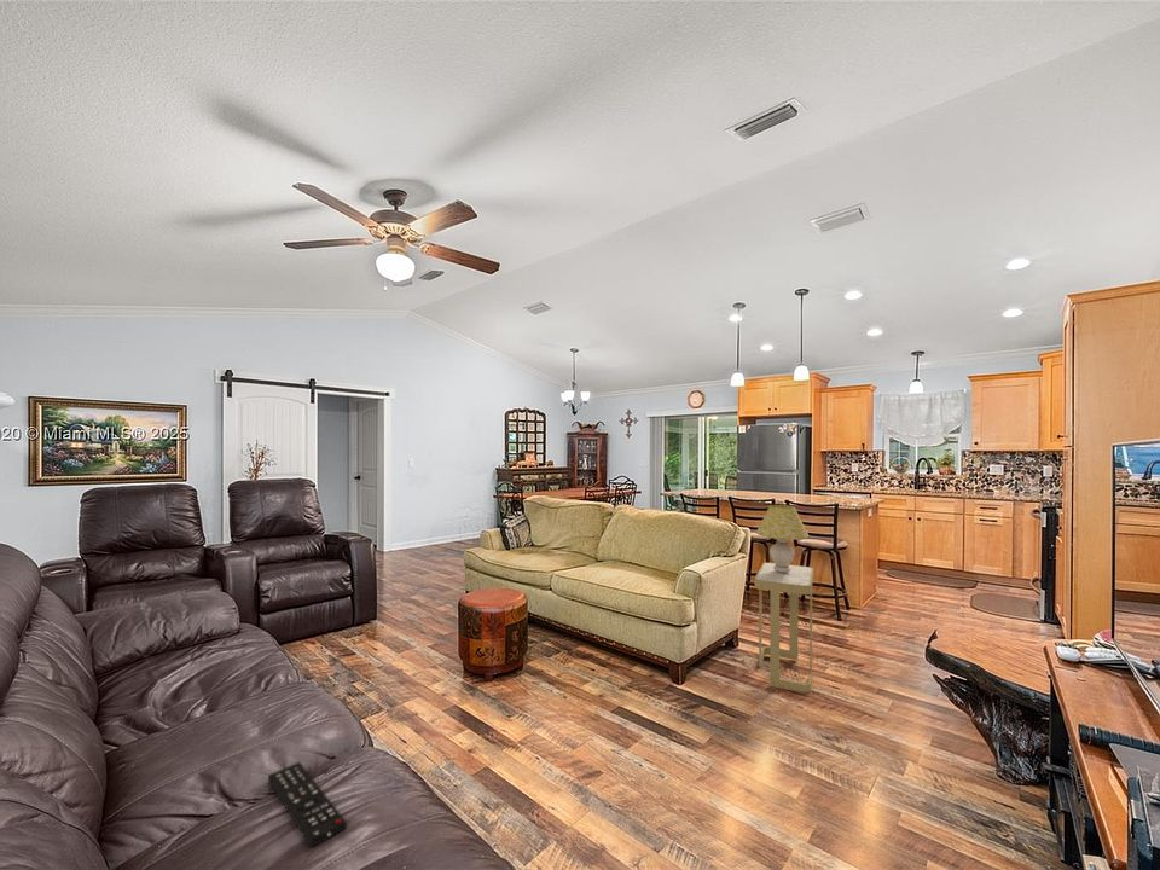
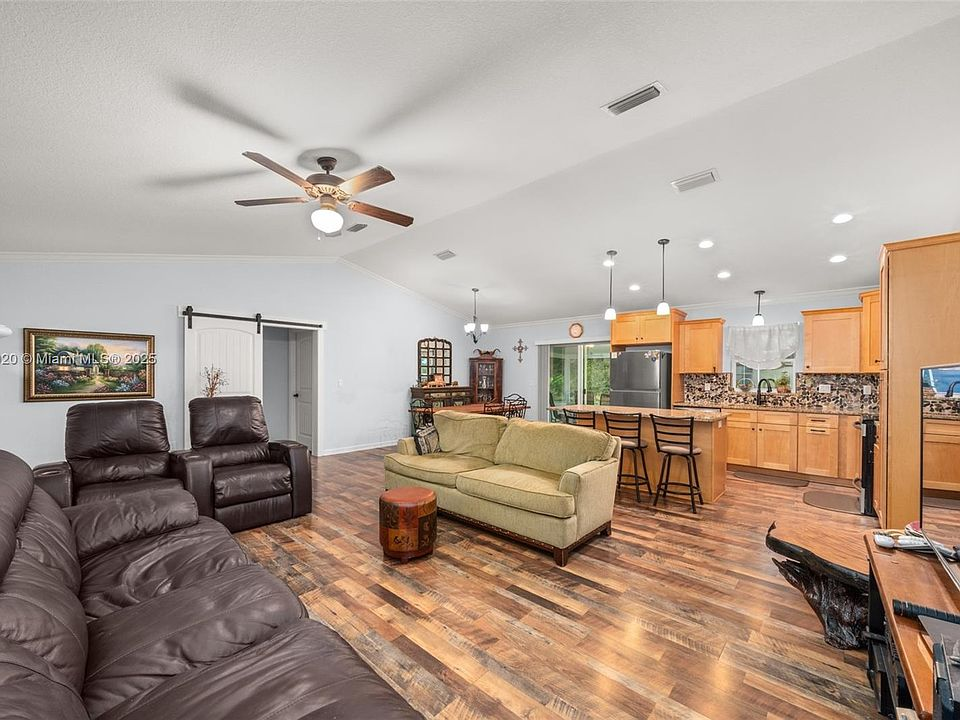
- table lamp (782, 539)
- remote control (304, 799)
- side table (789, 622)
